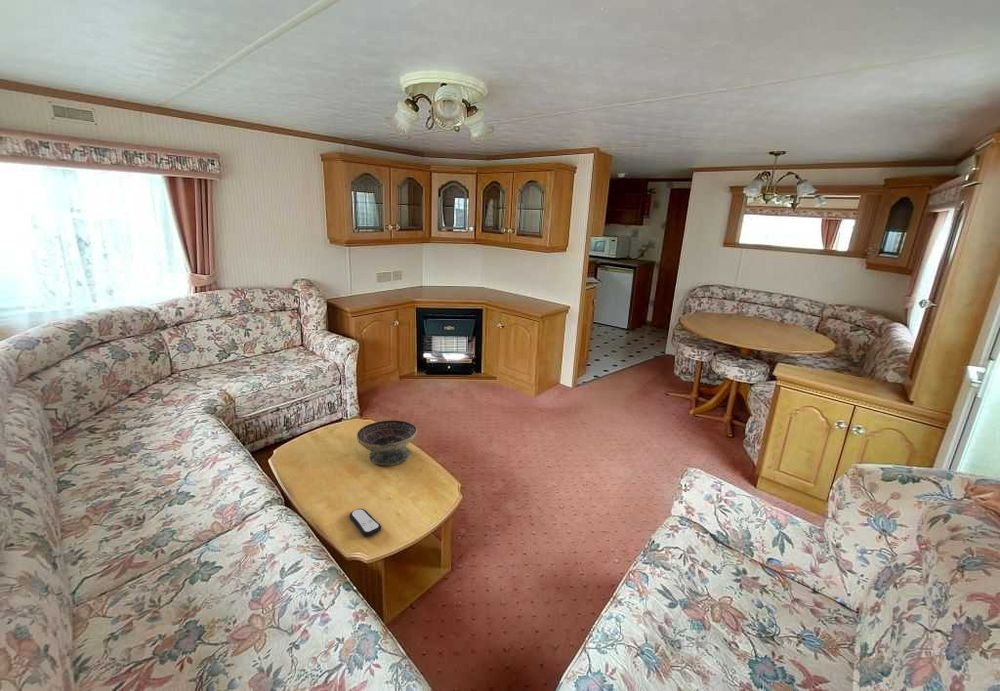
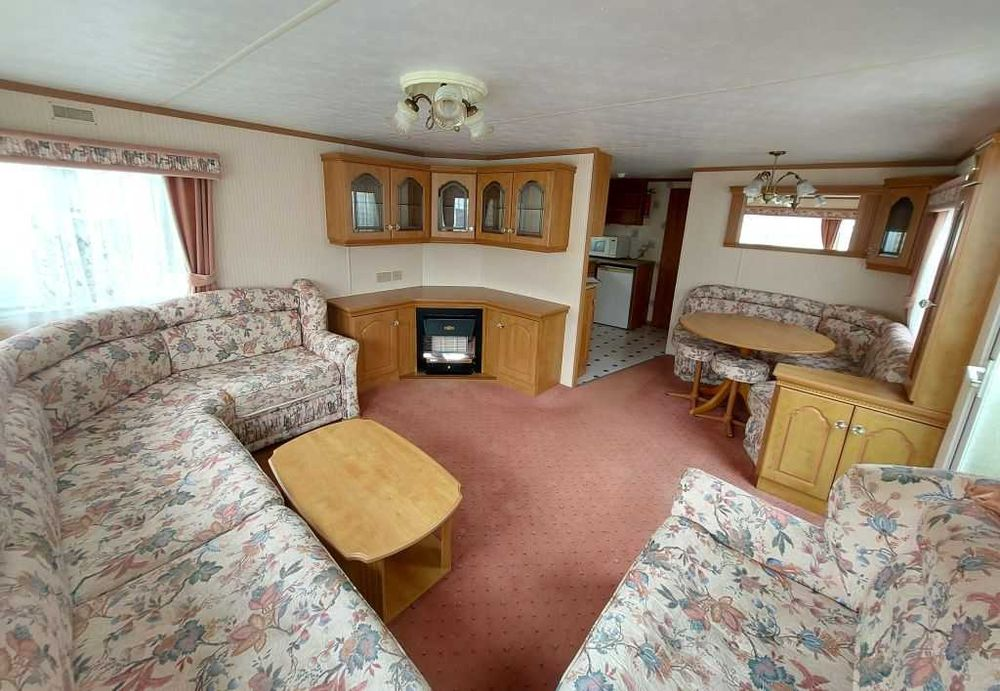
- decorative bowl (387, 443)
- remote control (364, 521)
